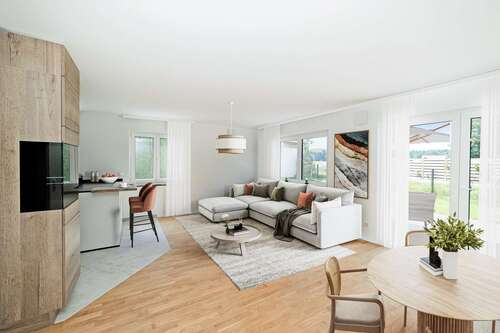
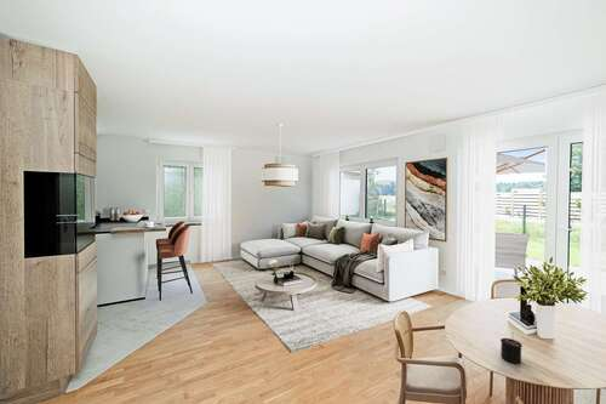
+ candle (510, 346)
